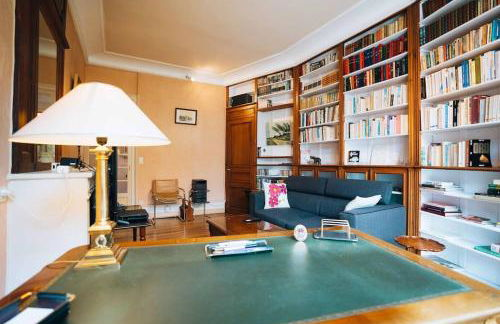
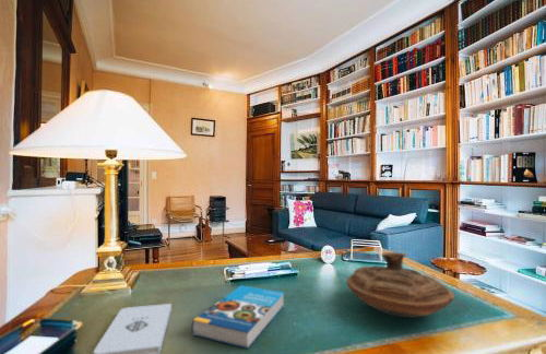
+ decorative bowl (396, 281)
+ notepad (138, 328)
+ book (242, 310)
